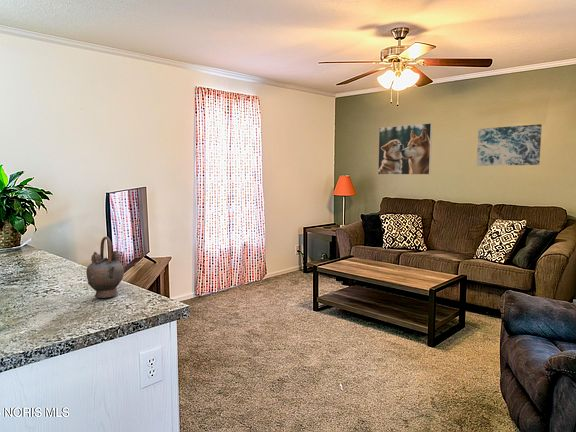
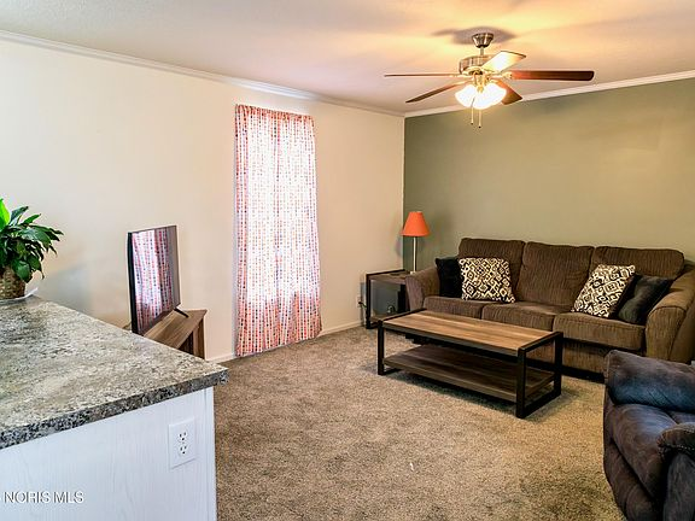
- teapot (106, 267)
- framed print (403, 150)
- wall art (507, 146)
